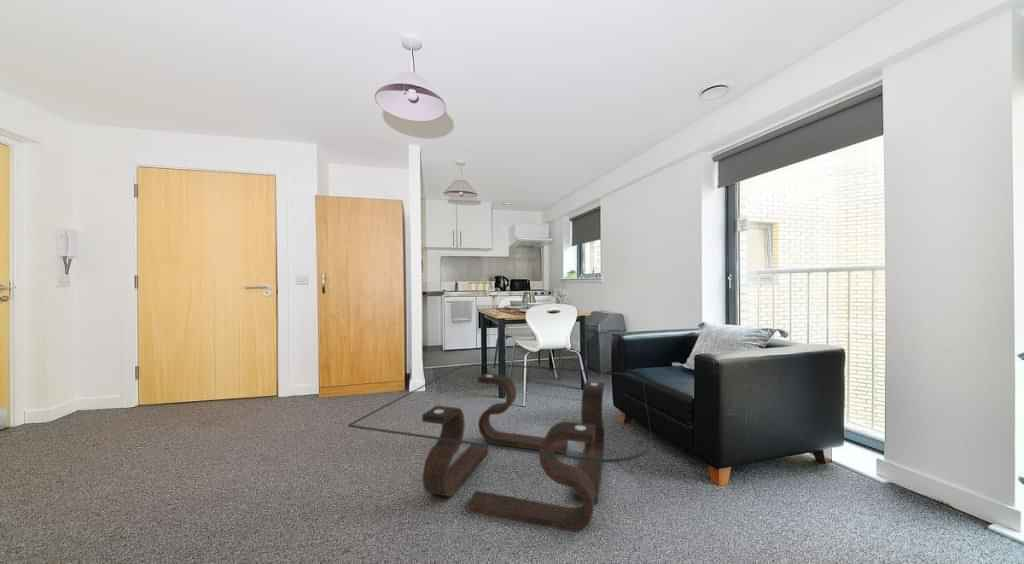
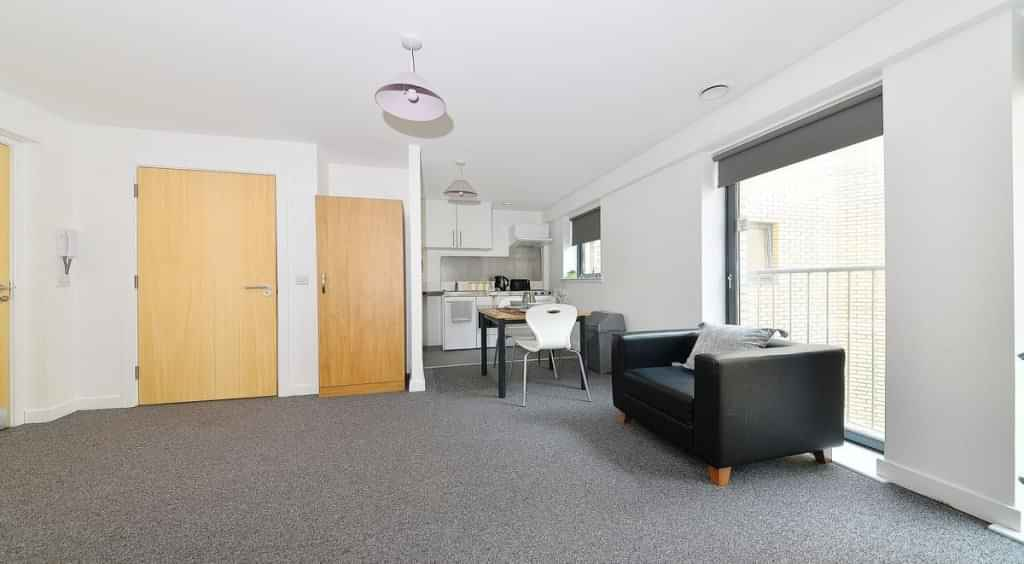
- coffee table (525, 435)
